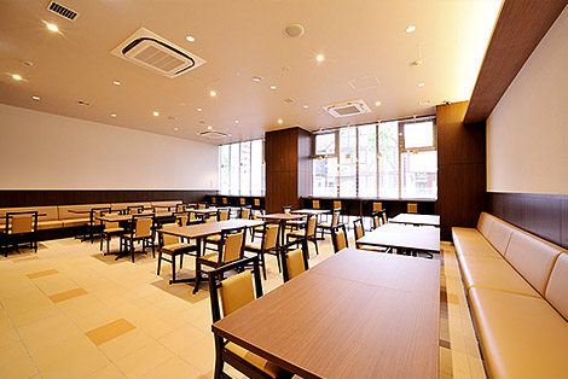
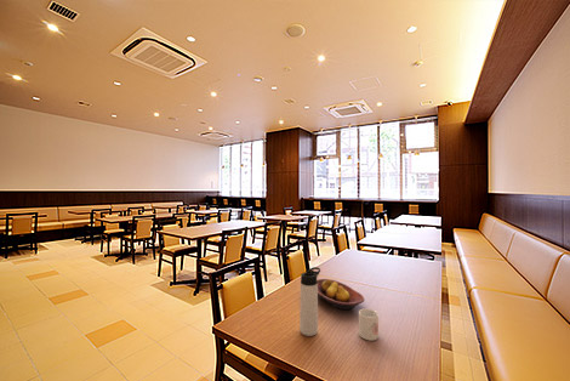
+ thermos bottle (310, 300)
+ mug (370, 322)
+ fruit bowl (335, 290)
